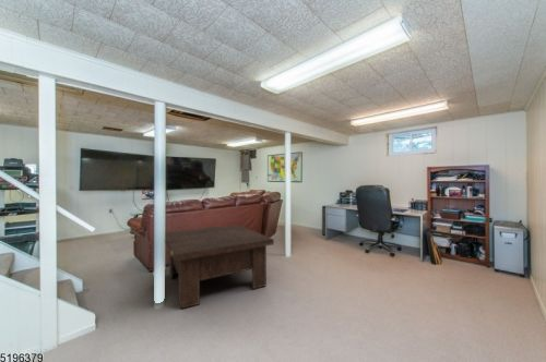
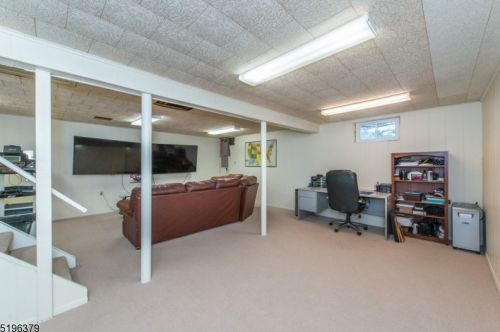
- coffee table (214, 257)
